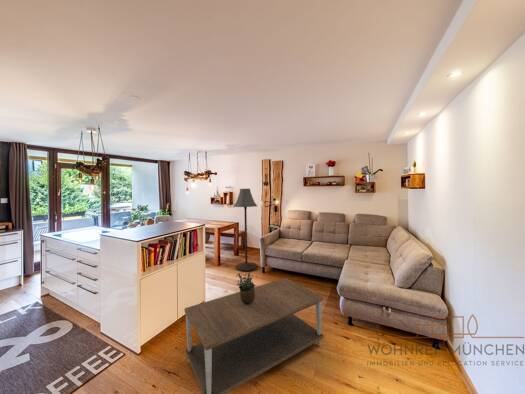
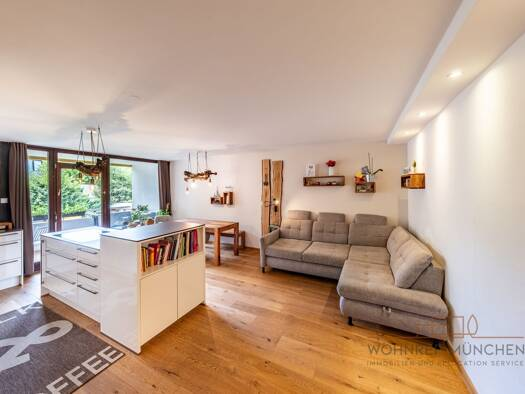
- potted plant (246, 285)
- coffee table (257, 327)
- floor lamp (245, 228)
